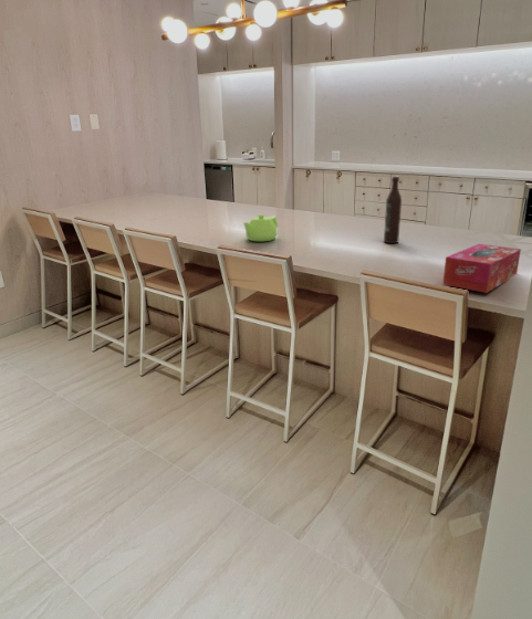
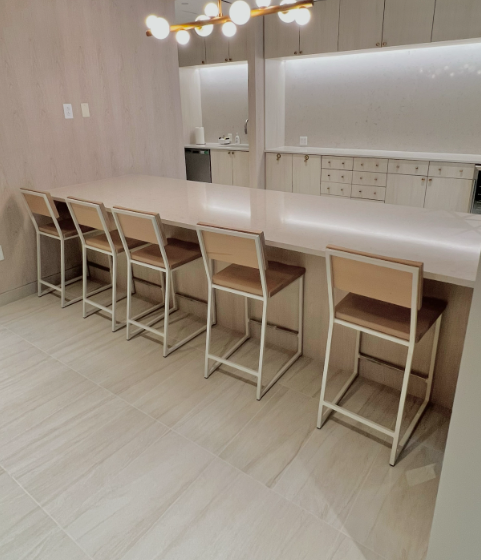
- tissue box (482, 266)
- teapot (261, 227)
- wine bottle (393, 210)
